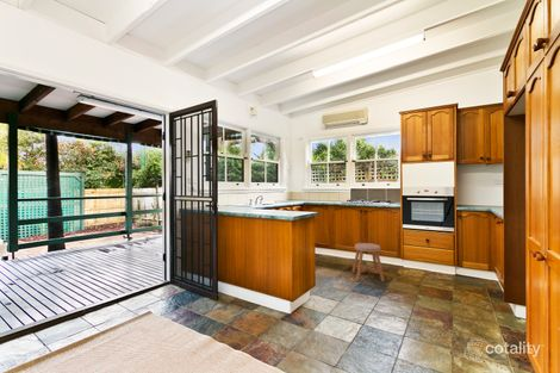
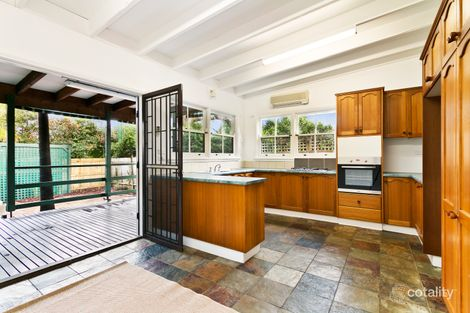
- stool (369, 266)
